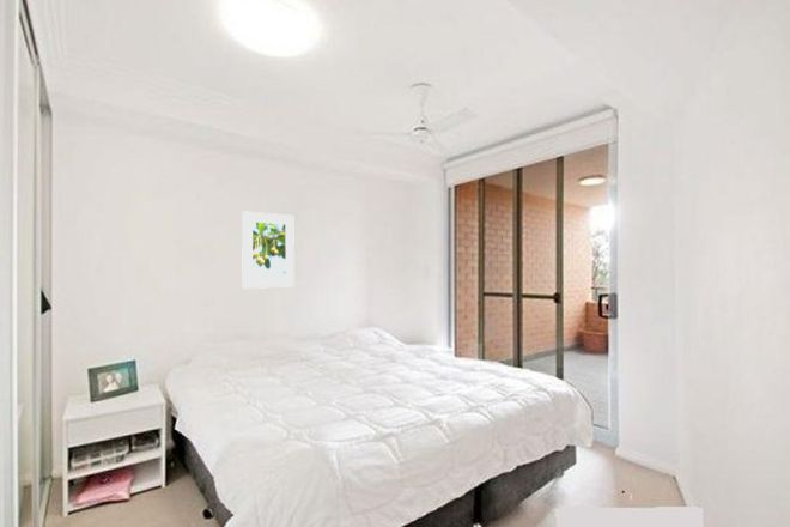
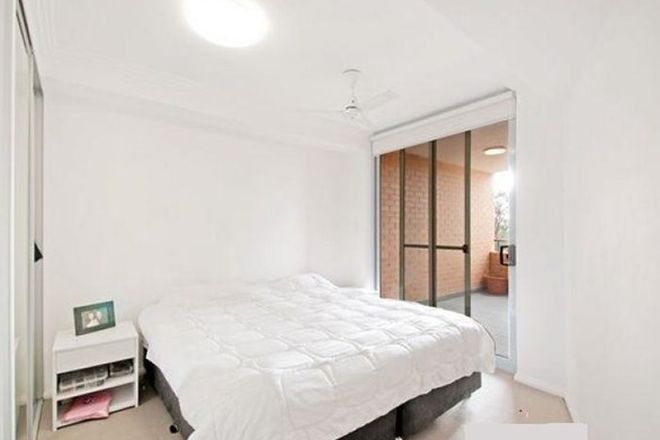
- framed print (268, 250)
